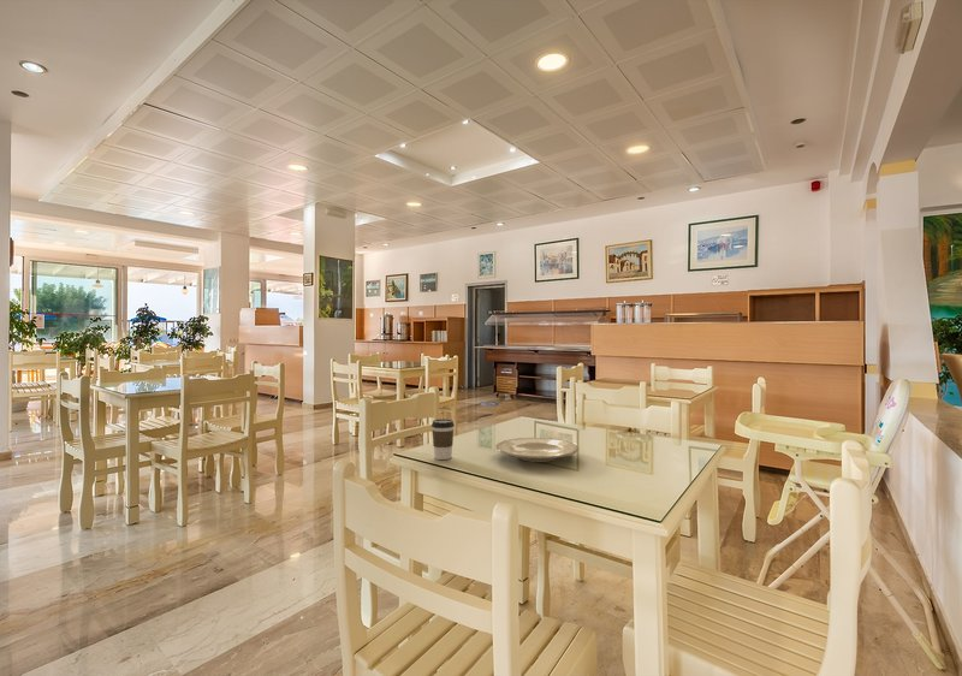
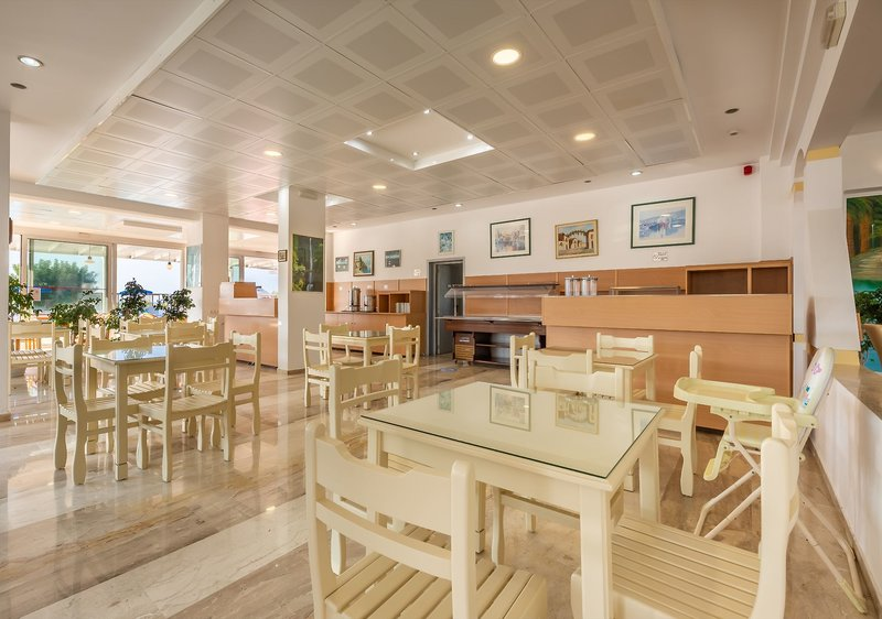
- coffee cup (443, 439)
- plate (536, 451)
